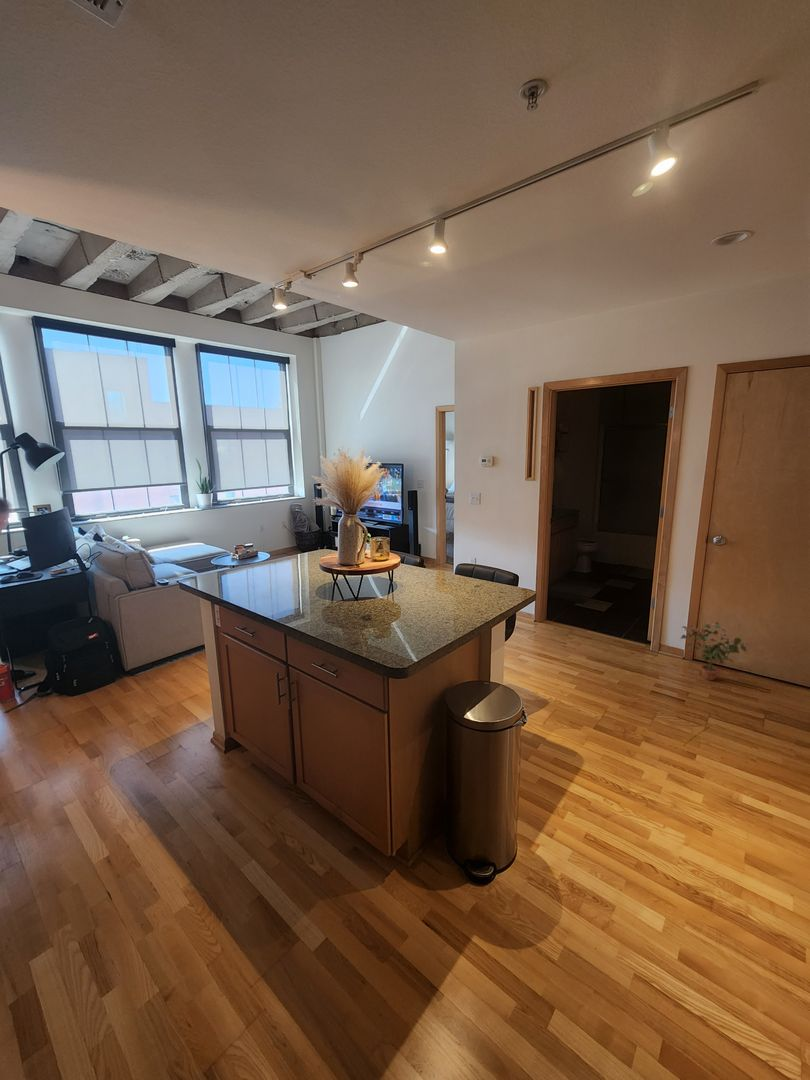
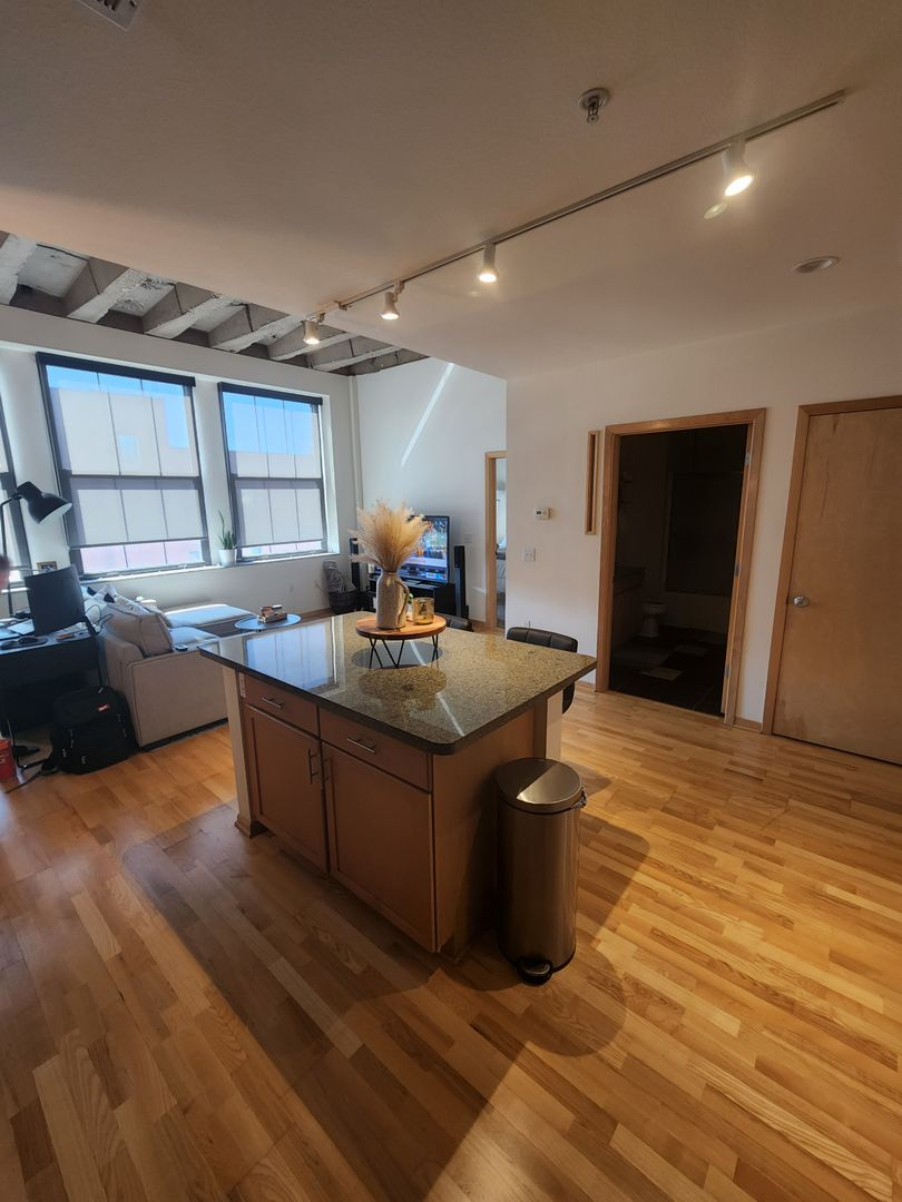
- potted plant (711, 652)
